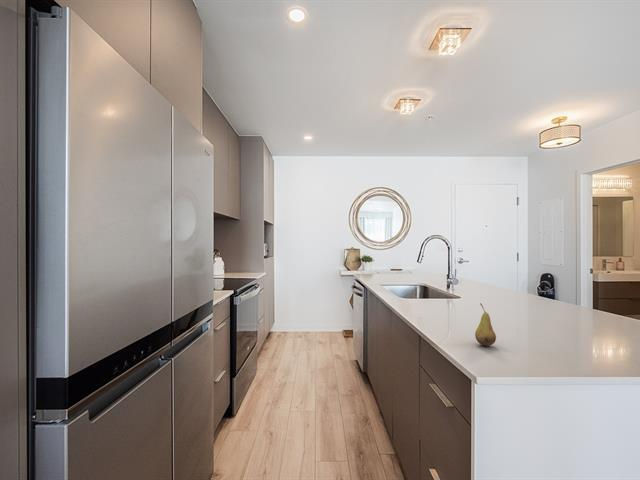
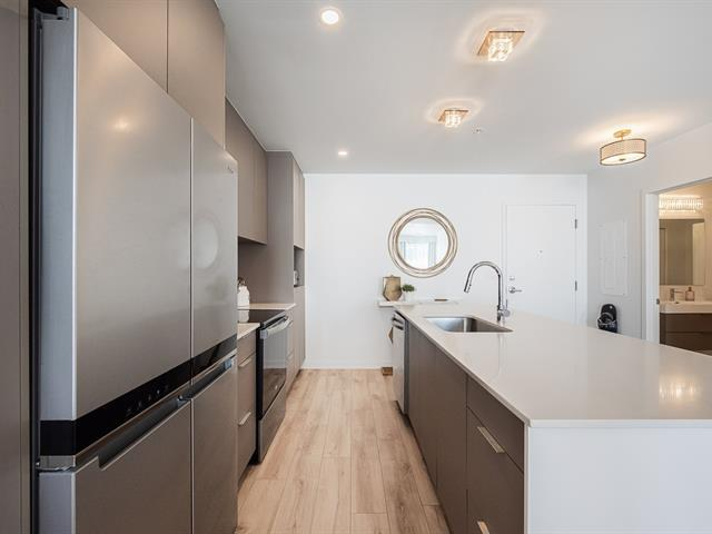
- fruit (485, 324)
